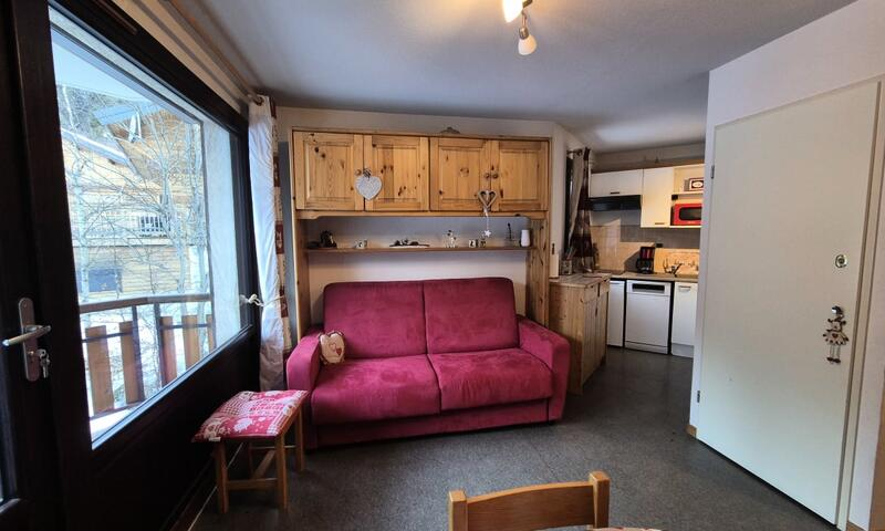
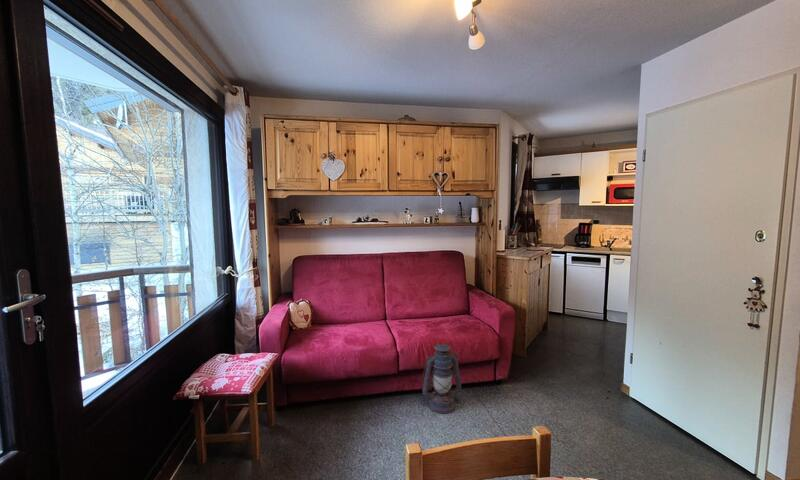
+ lantern (441, 374)
